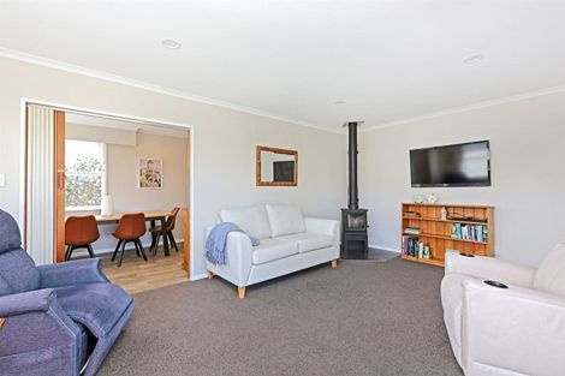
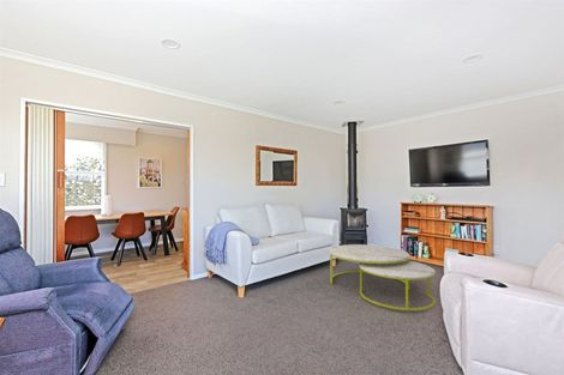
+ coffee table (378, 270)
